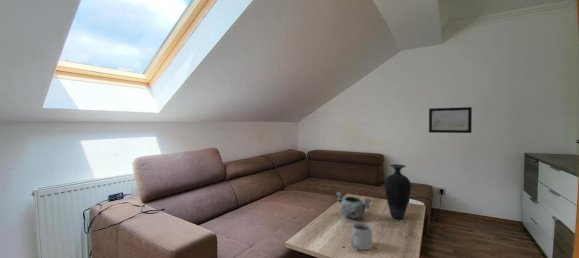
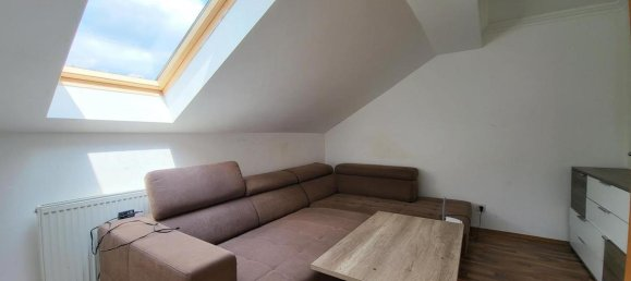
- wall art (449, 120)
- decorative bowl (352, 205)
- vase (397, 191)
- mug (359, 237)
